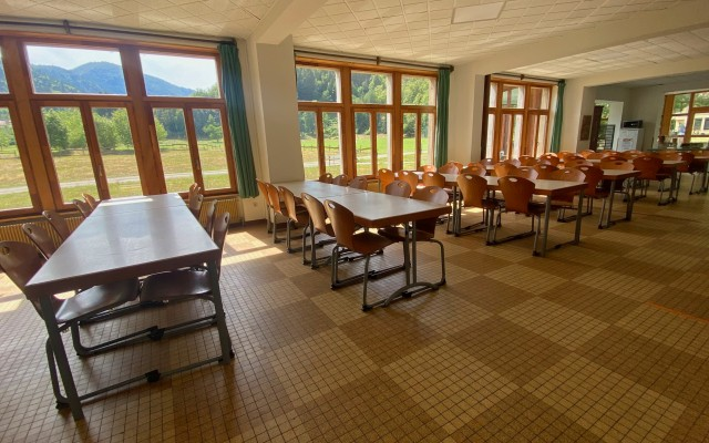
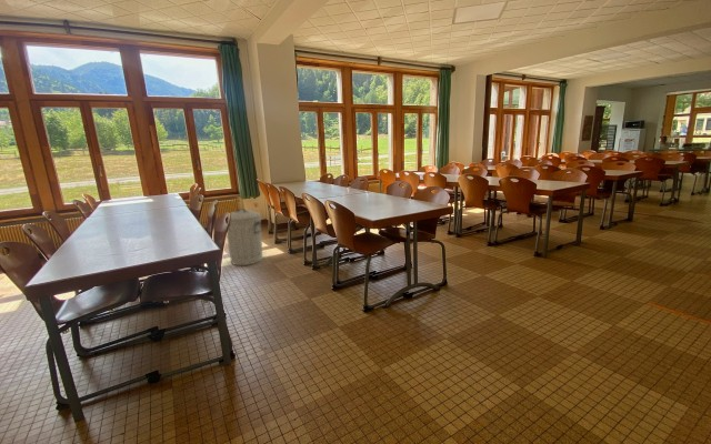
+ trash can (243, 234)
